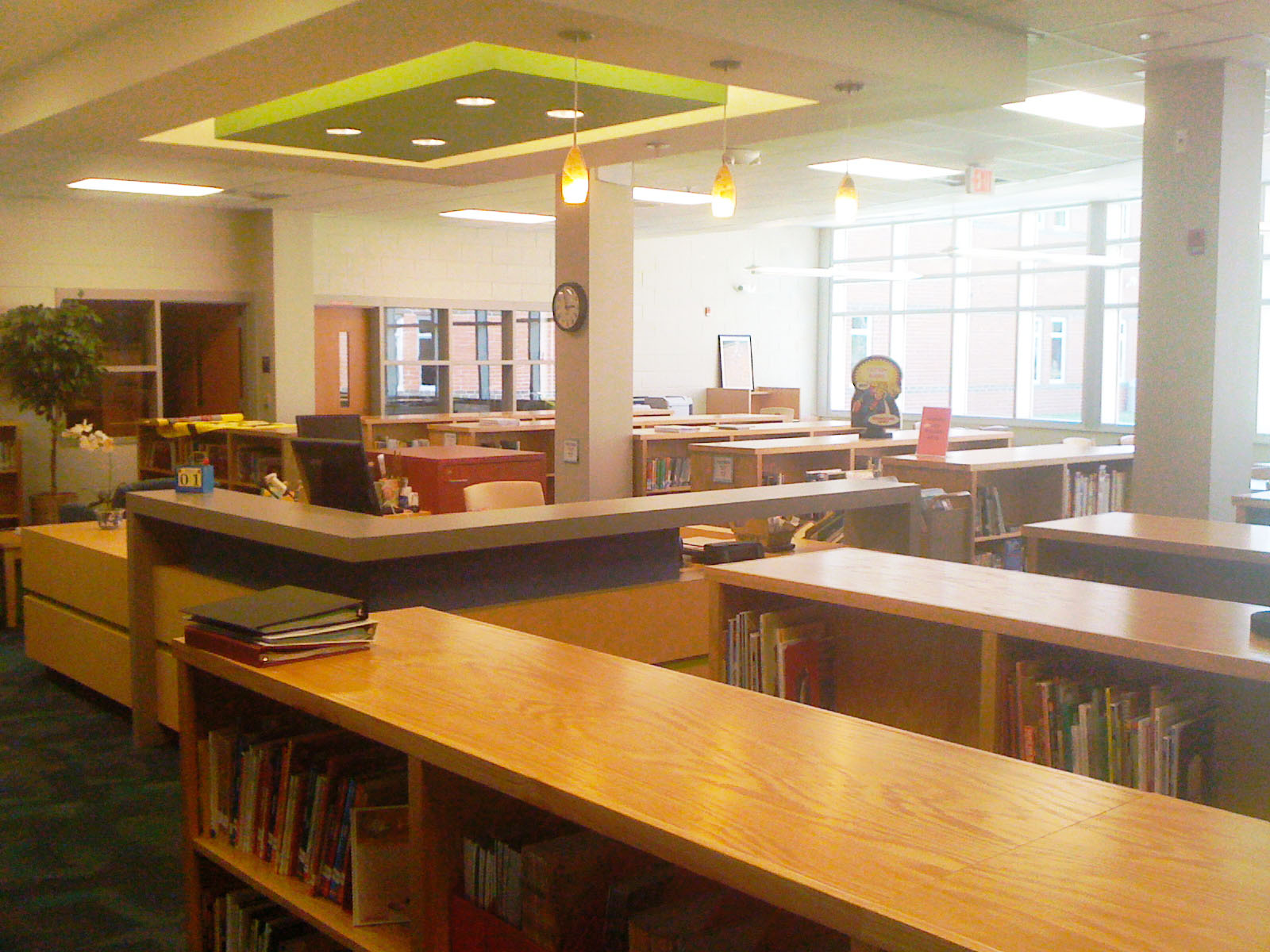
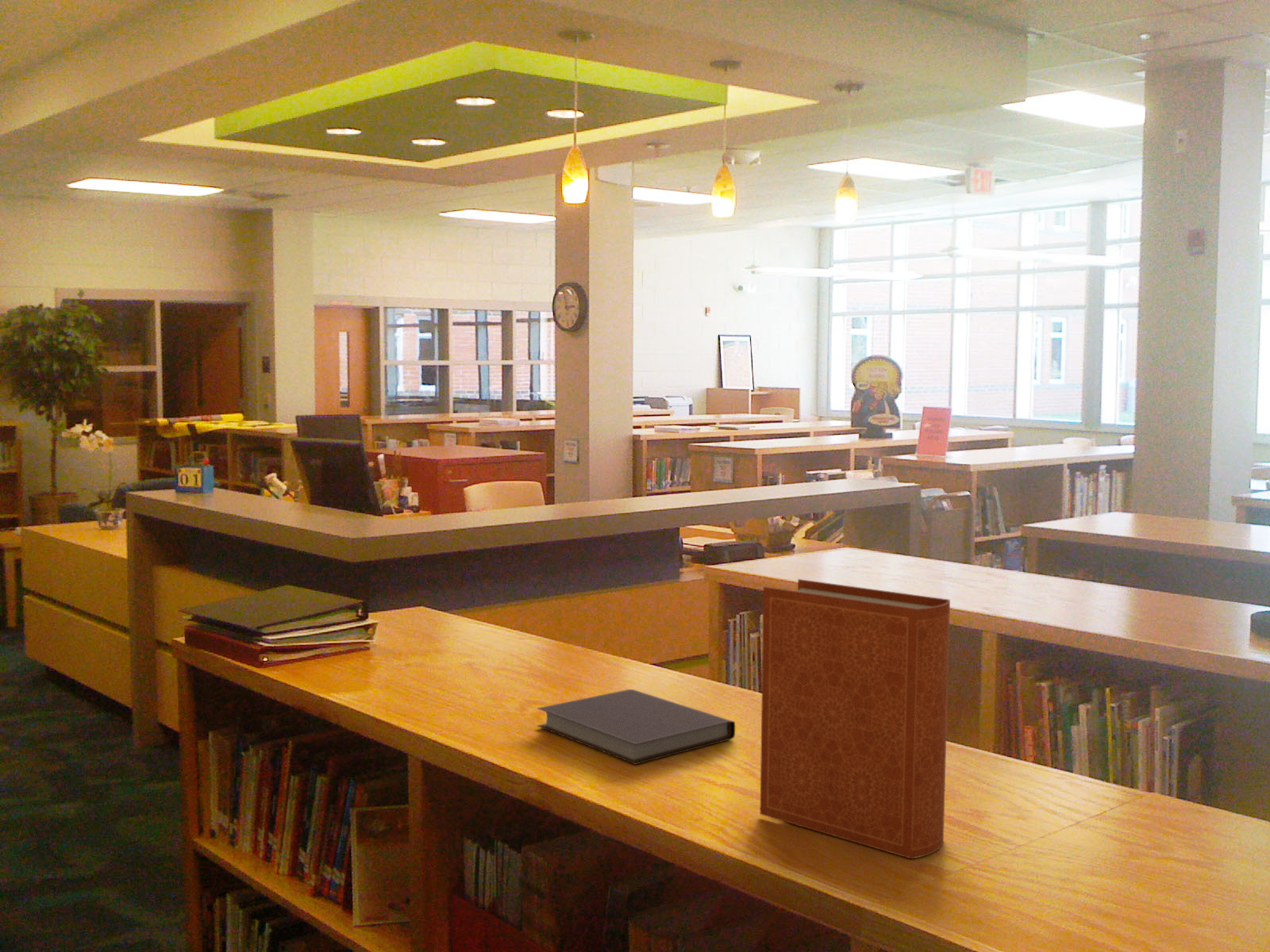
+ notebook (634, 723)
+ book (855, 711)
